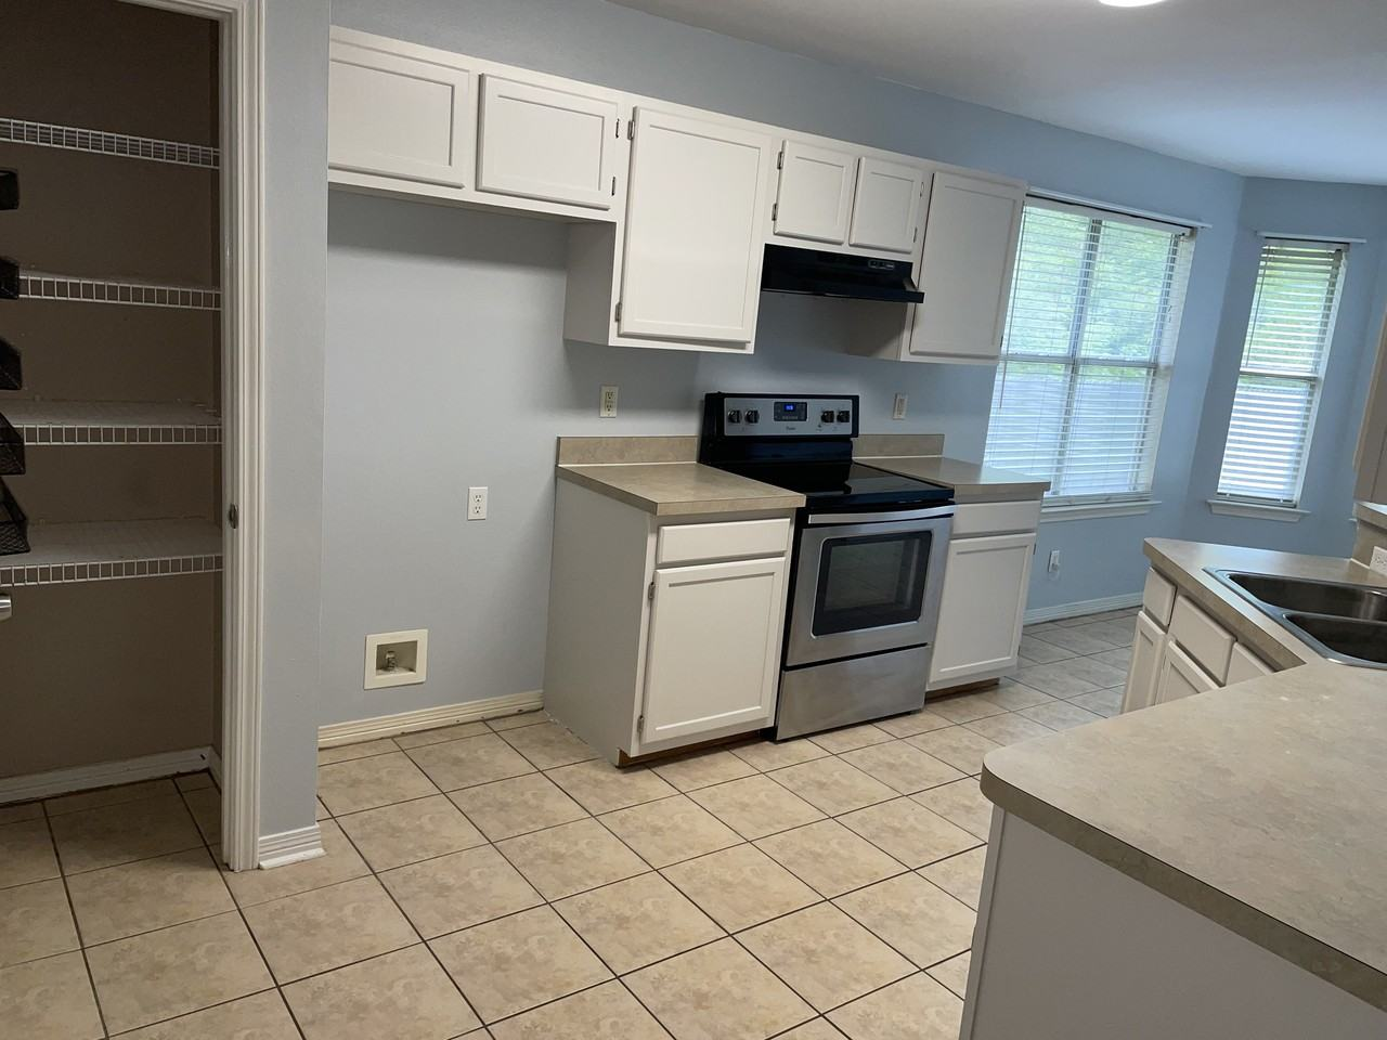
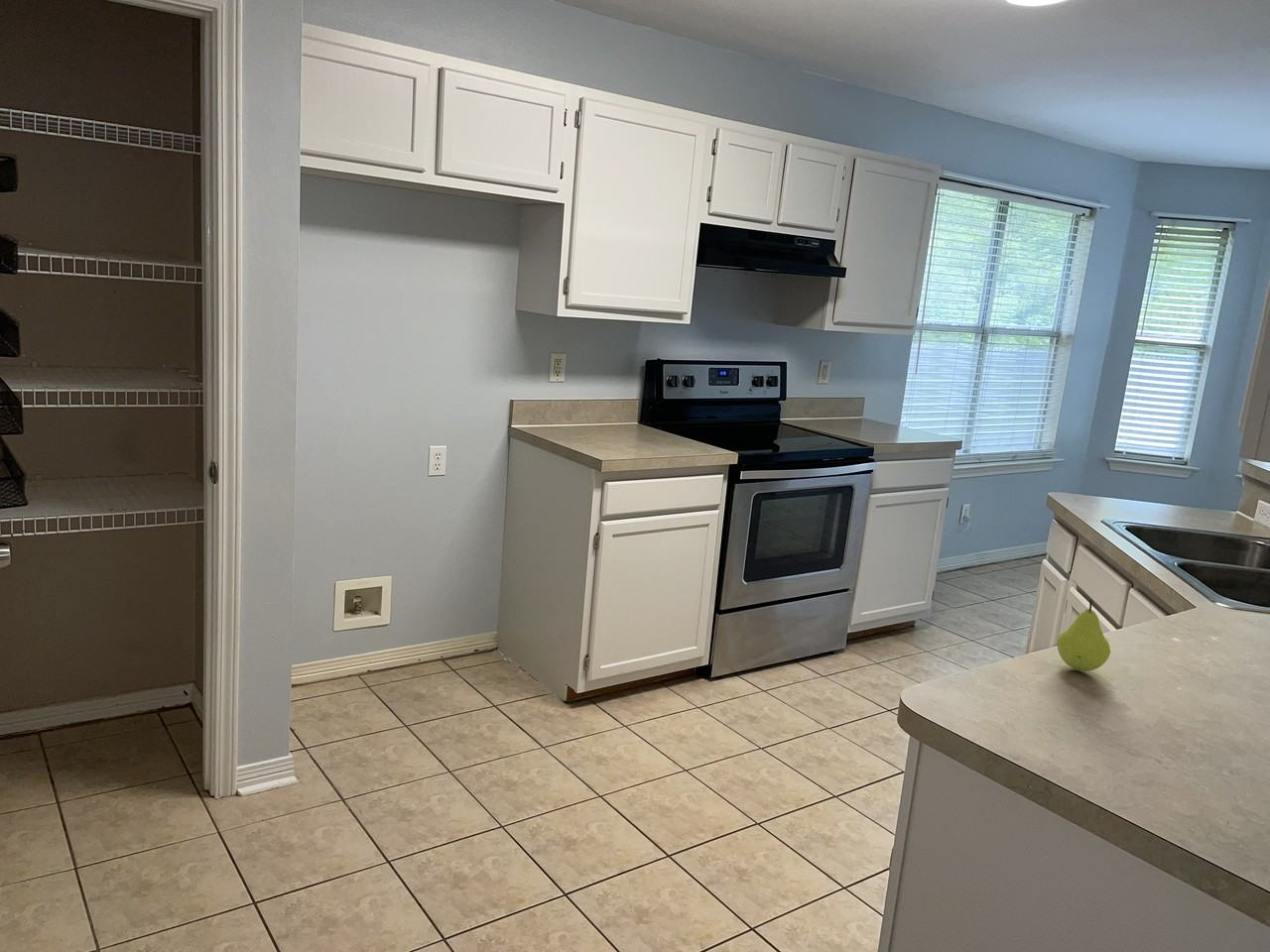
+ fruit (1085, 635)
